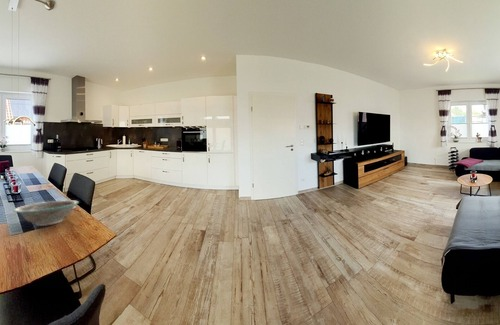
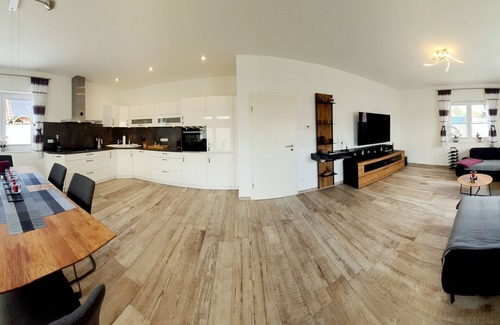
- bowl (49, 213)
